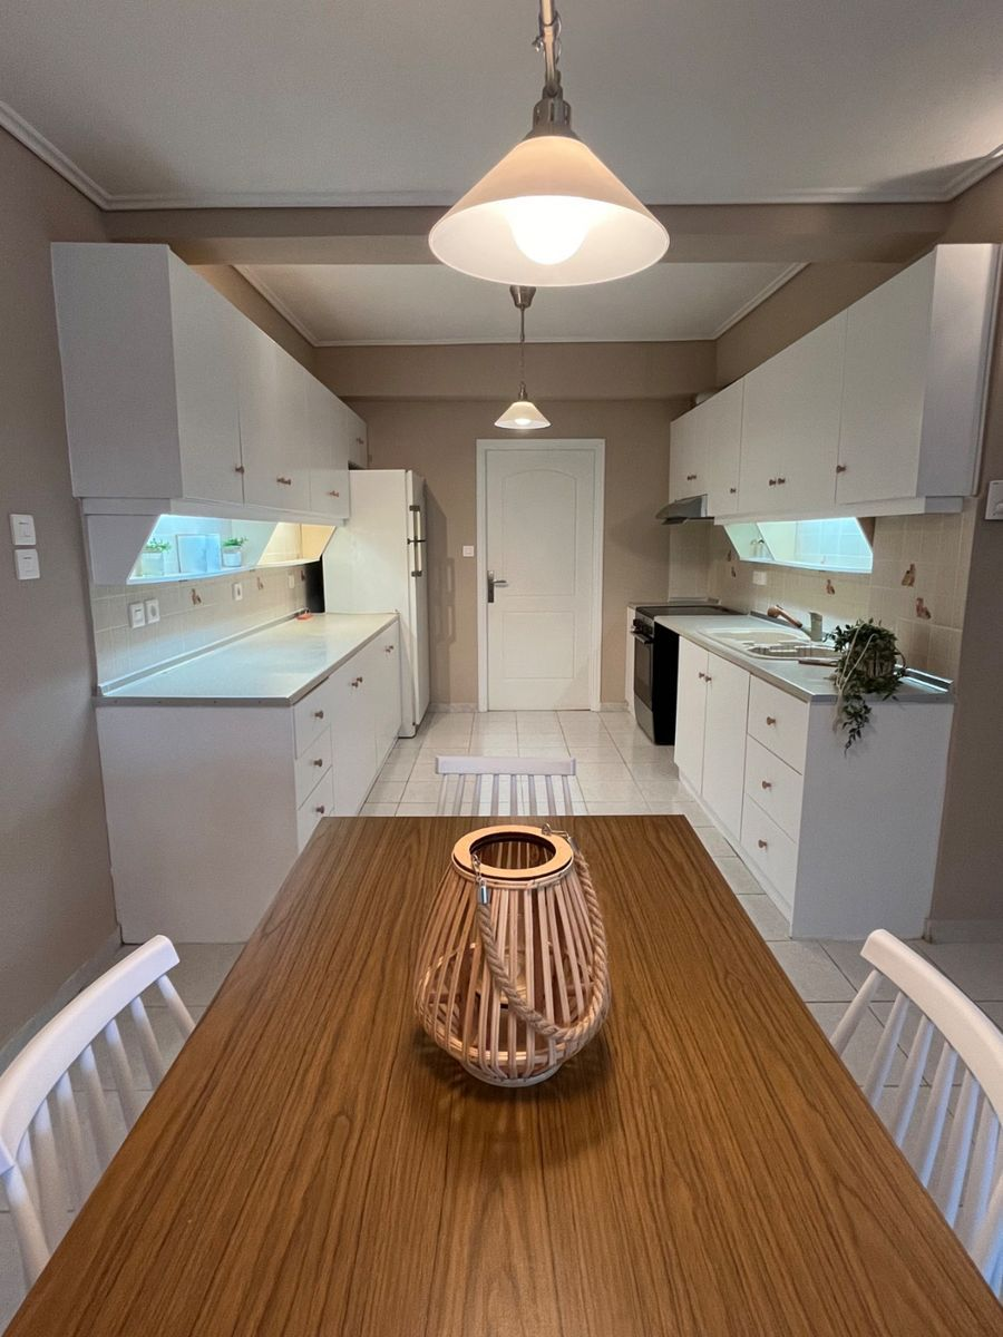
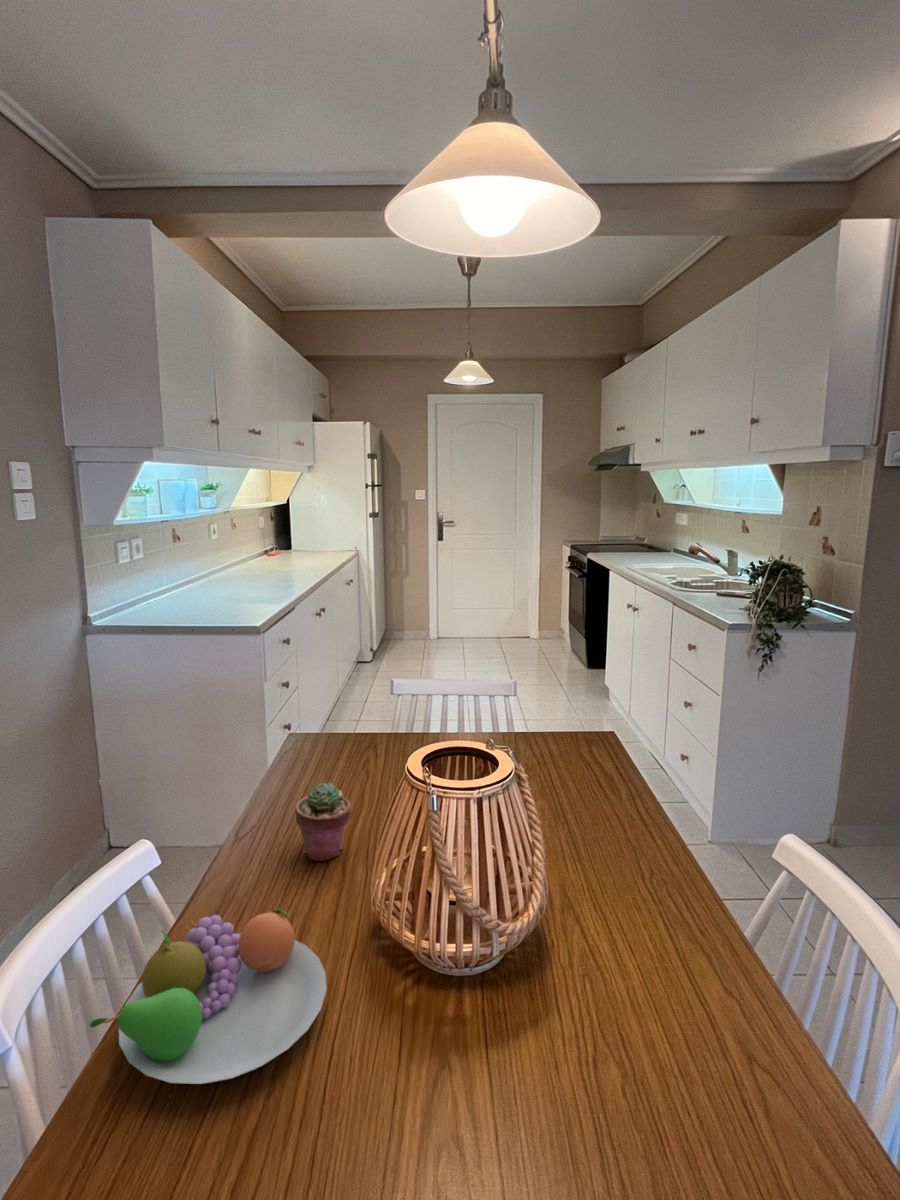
+ potted succulent (323, 818)
+ fruit bowl (217, 982)
